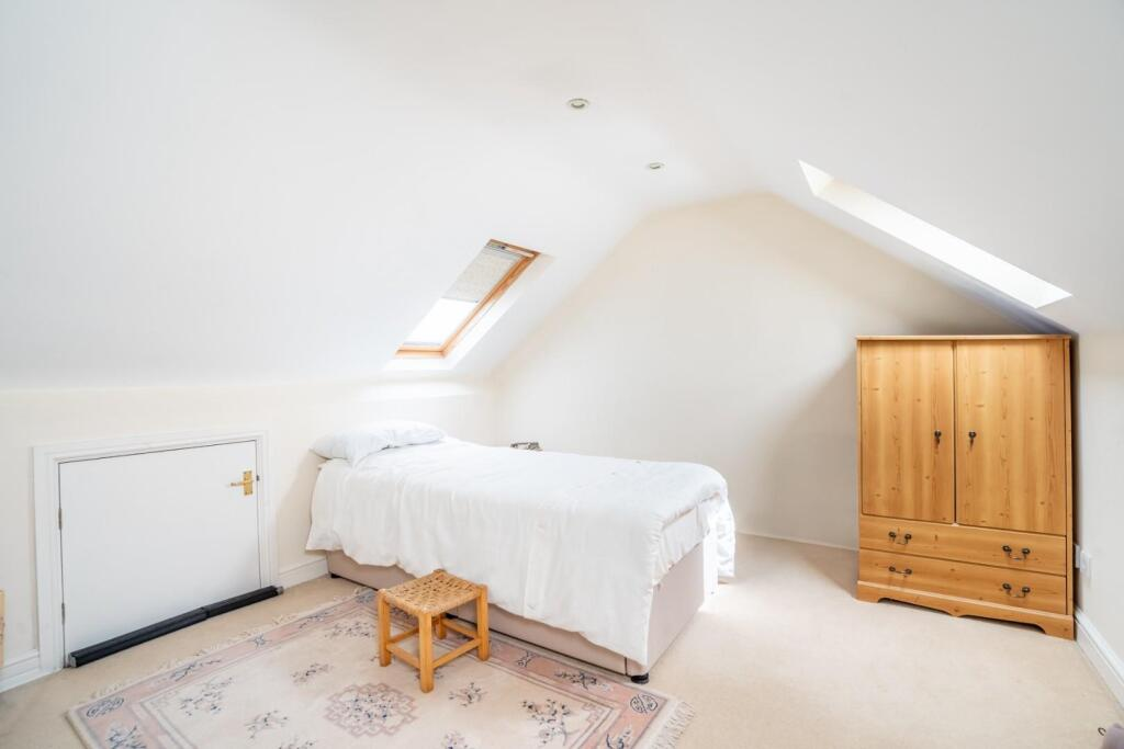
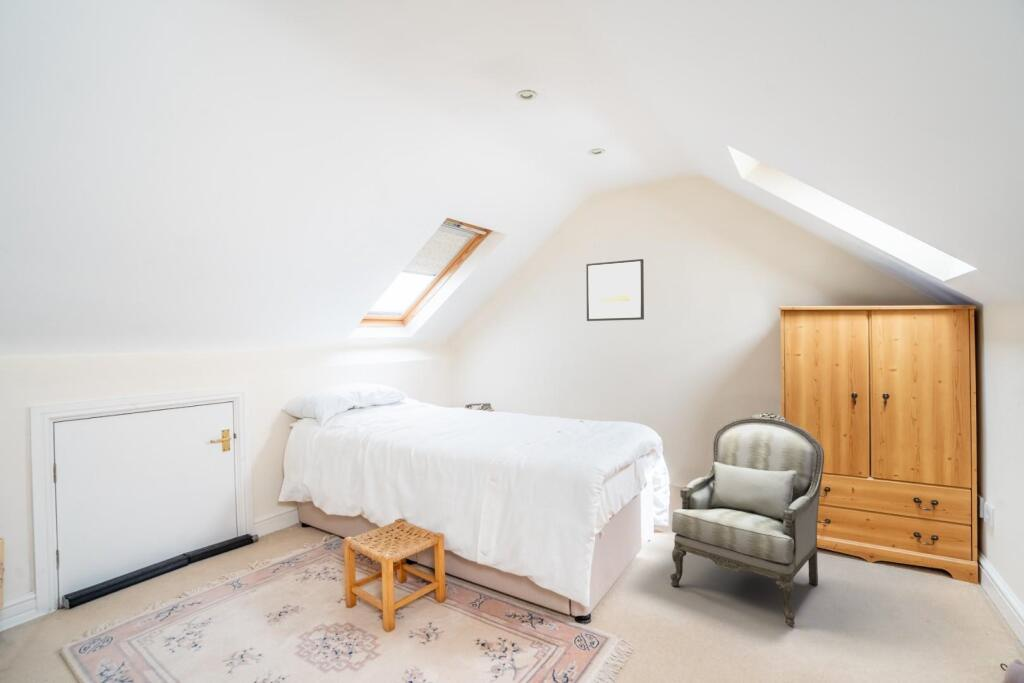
+ armchair (748, 500)
+ wall art (614, 291)
